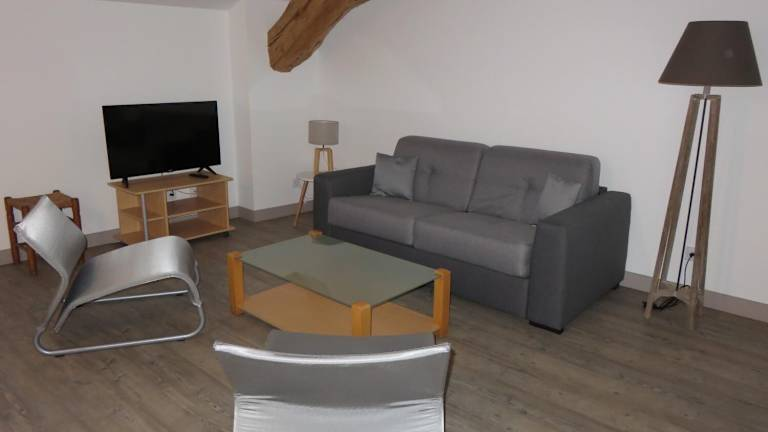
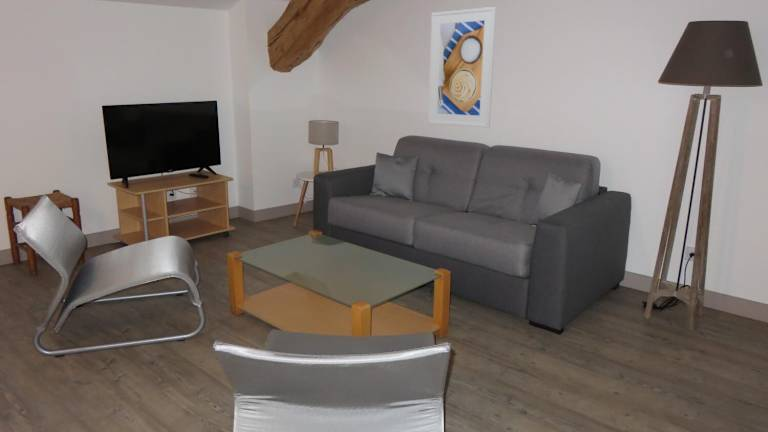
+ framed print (460, 69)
